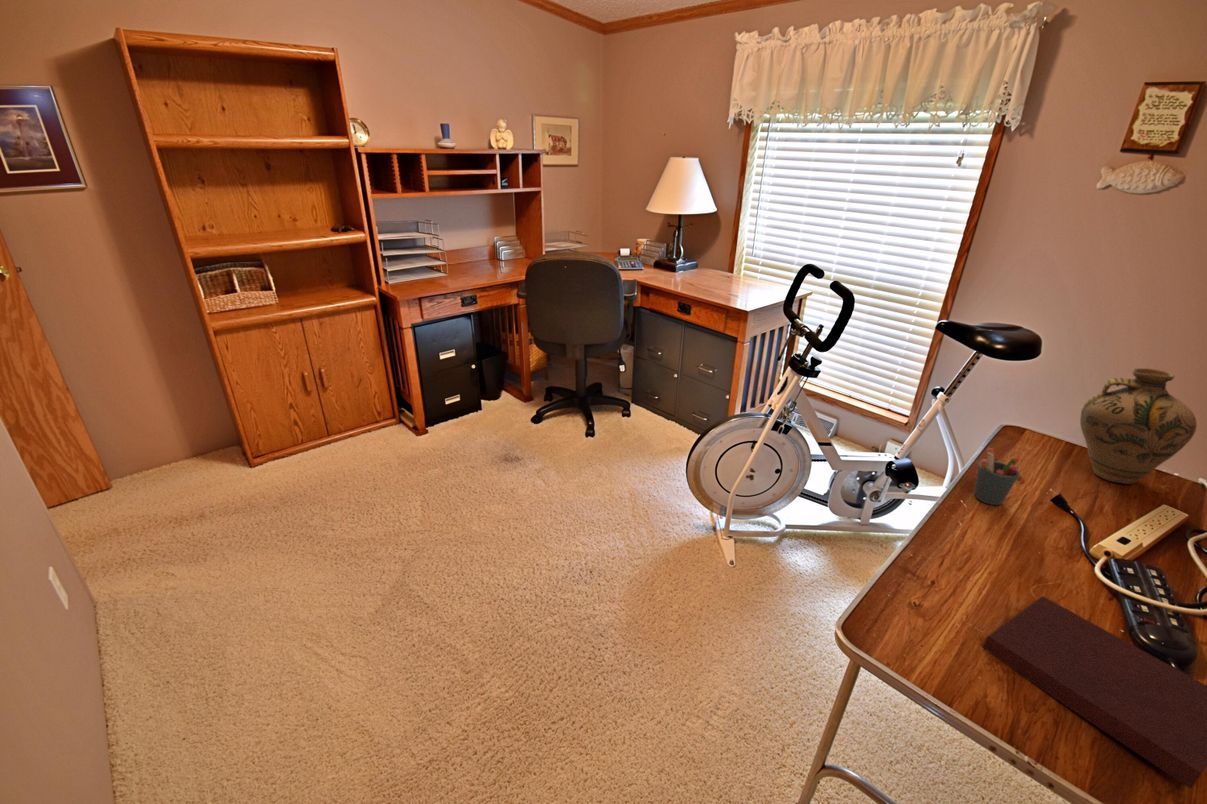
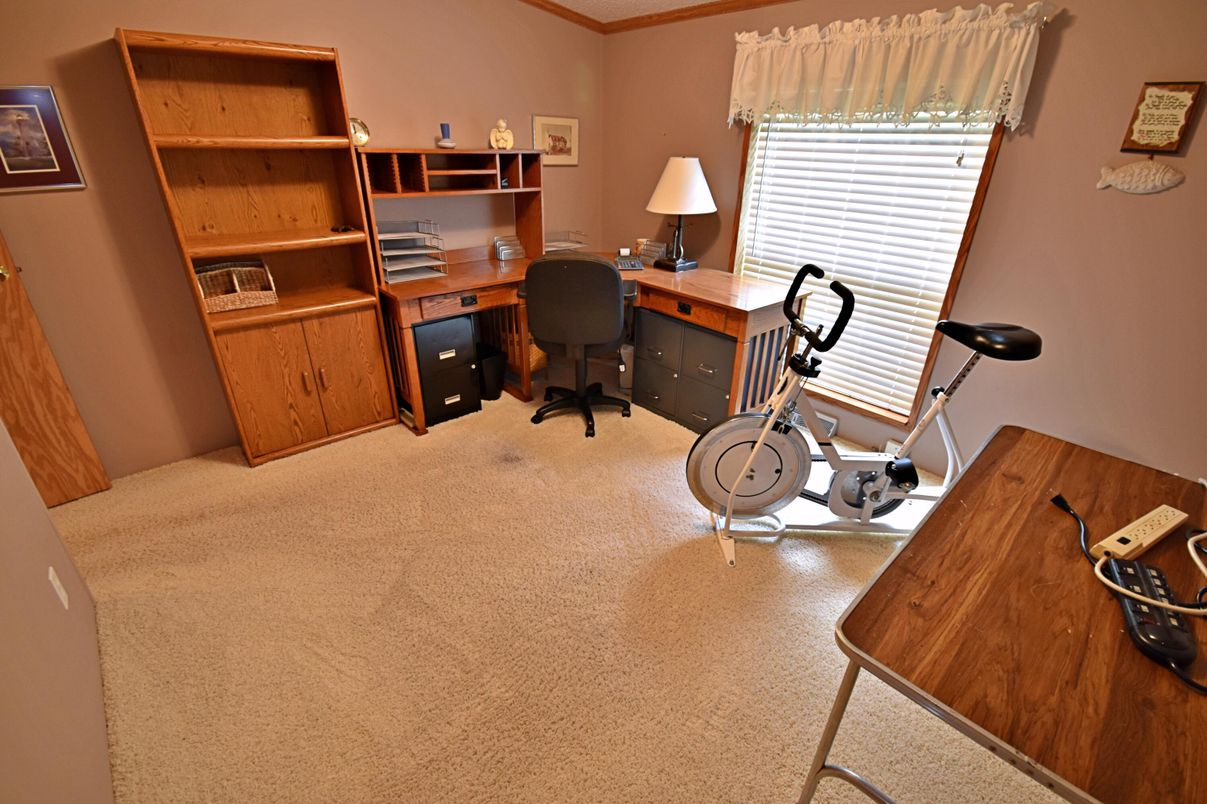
- pen holder (995, 475)
- jug (1133, 425)
- notebook (1103, 676)
